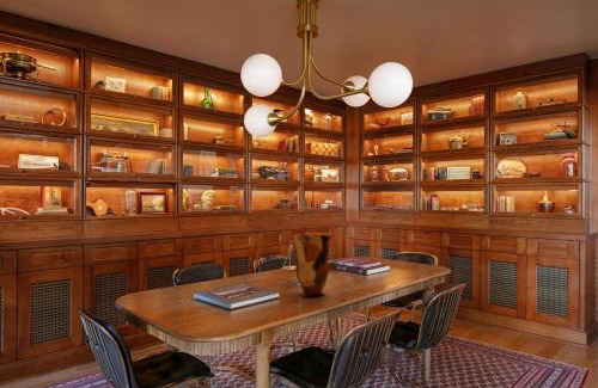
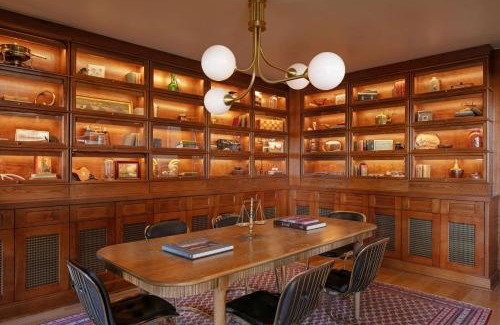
- decorative vase (311, 263)
